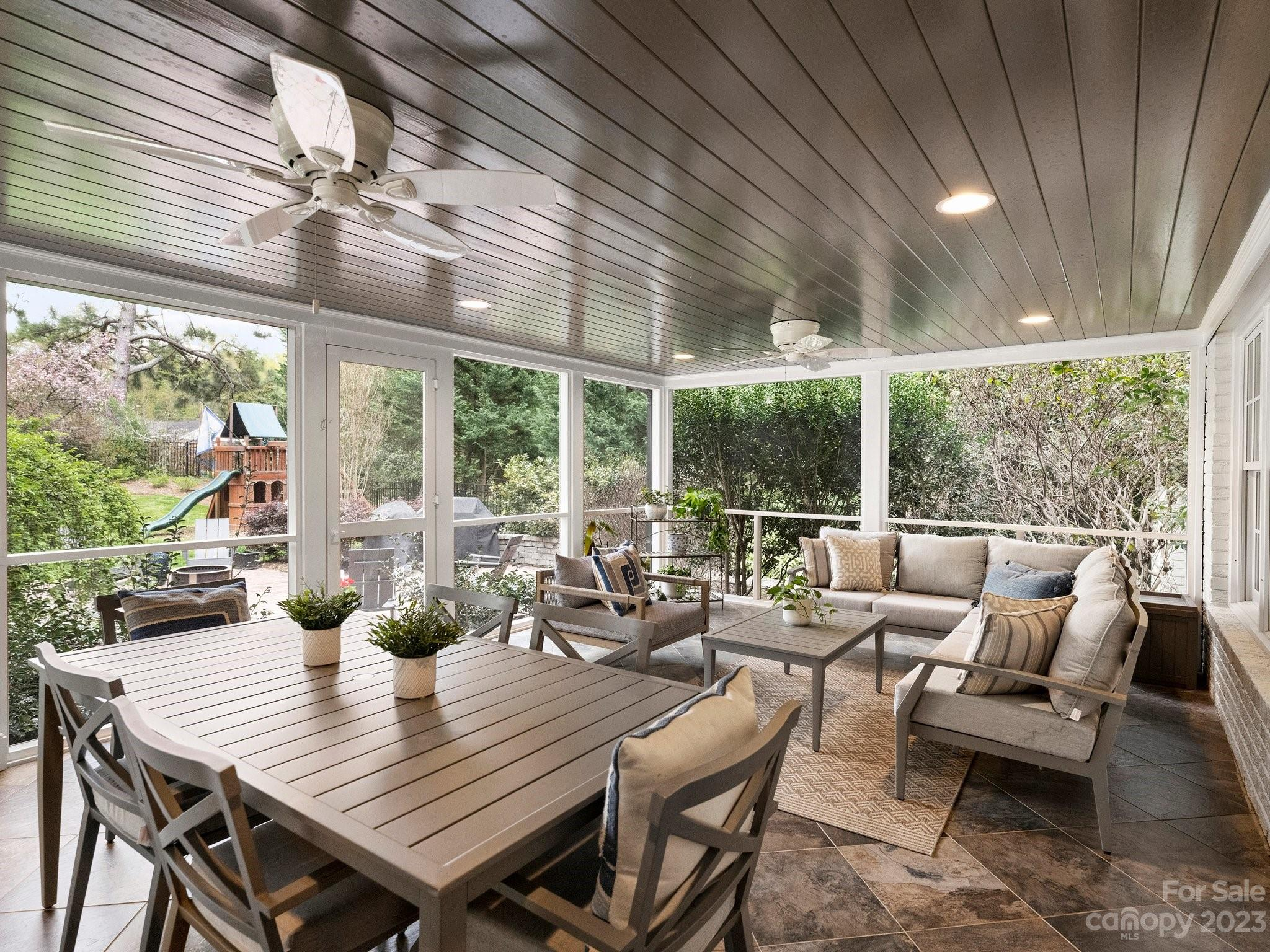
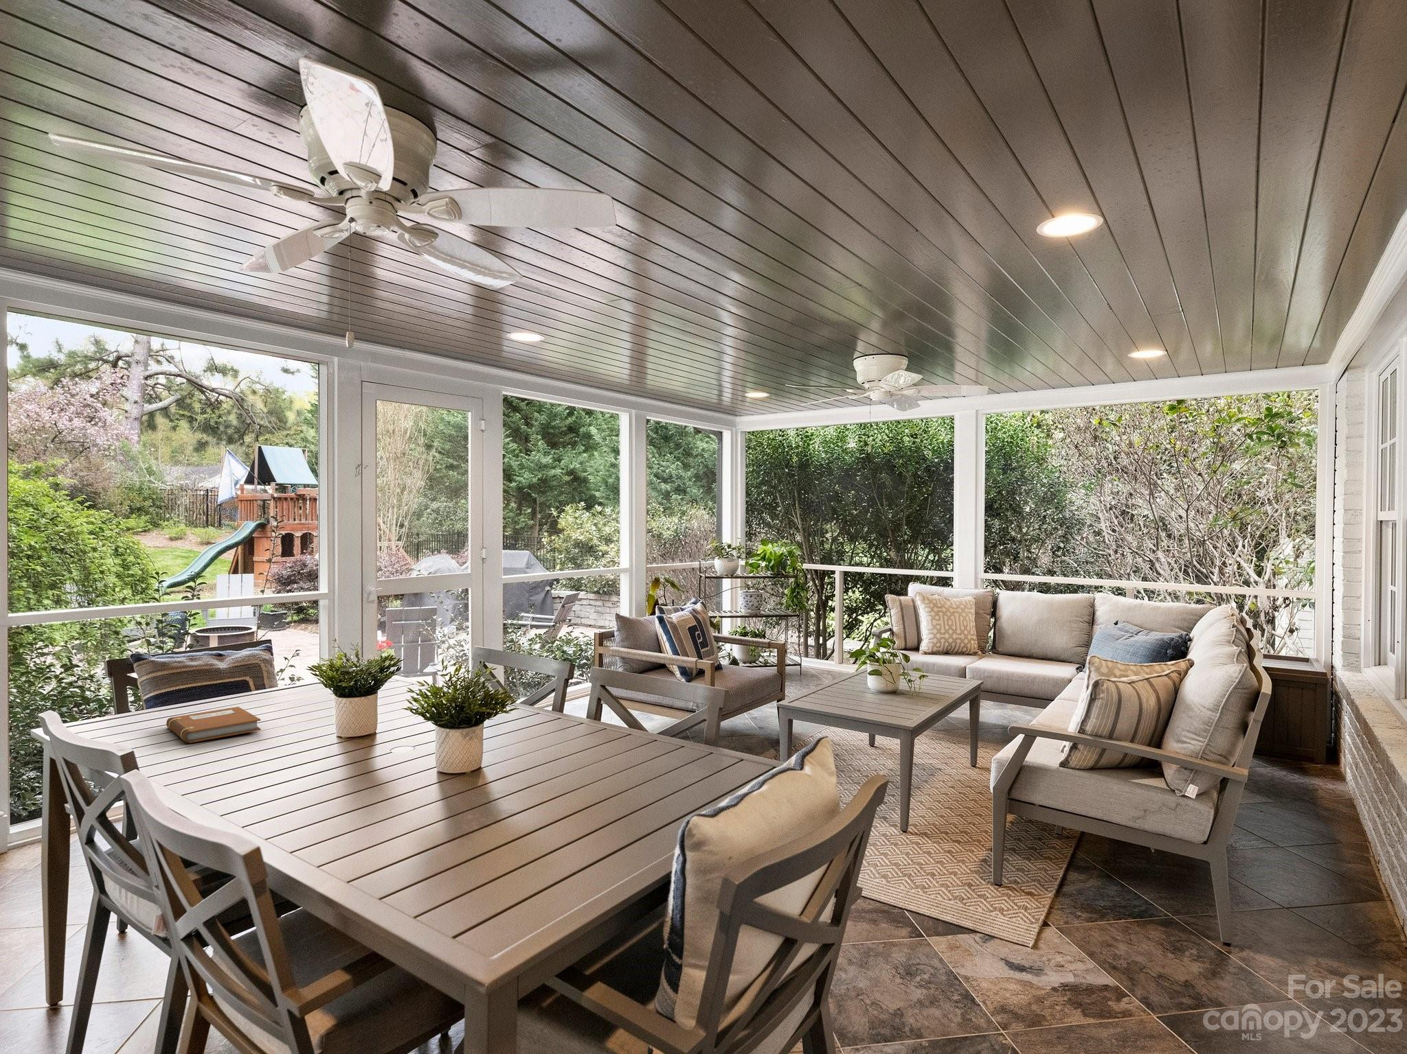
+ notebook (213, 723)
